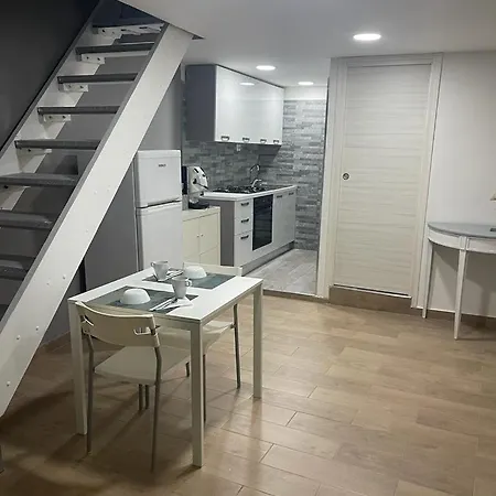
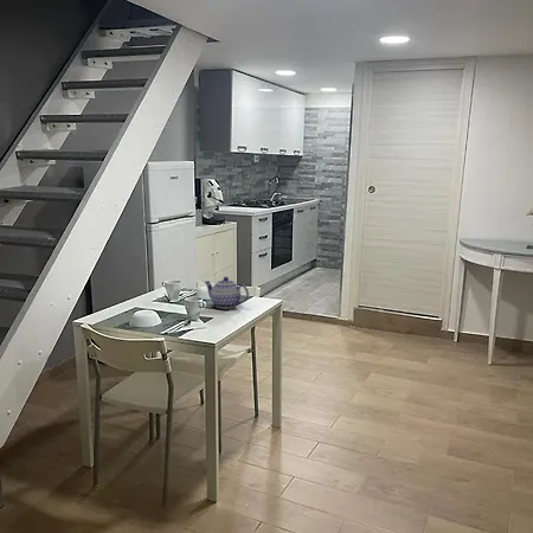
+ teapot (225, 291)
